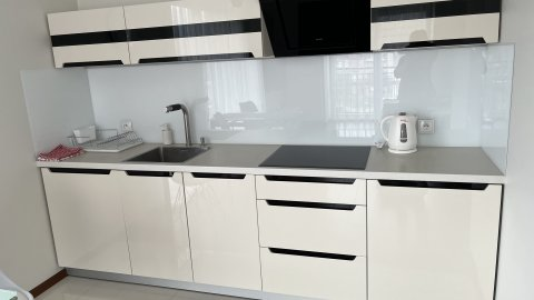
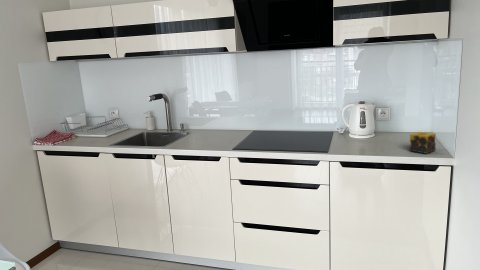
+ candle (422, 142)
